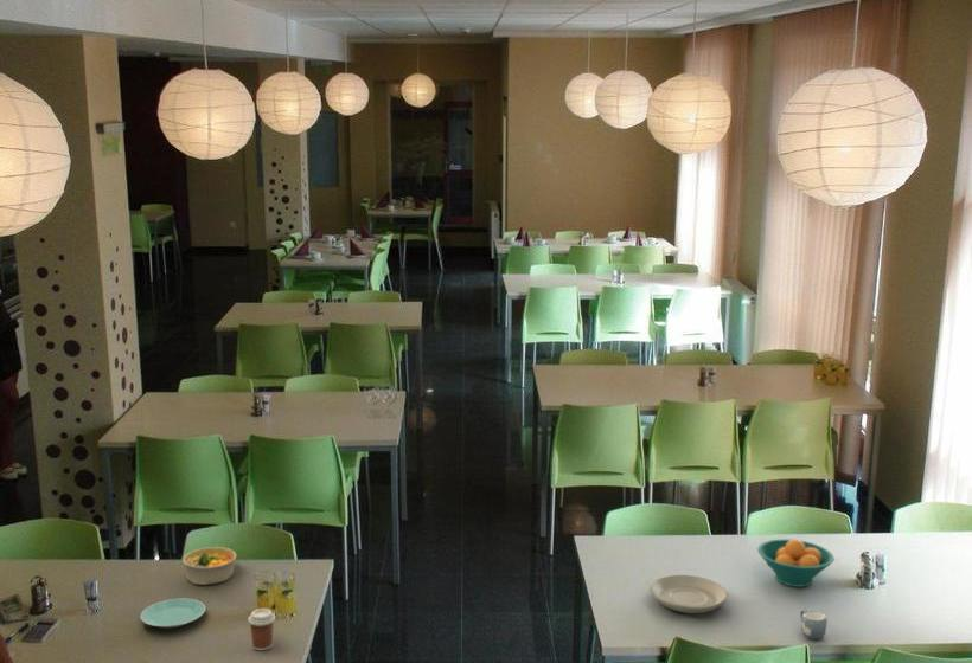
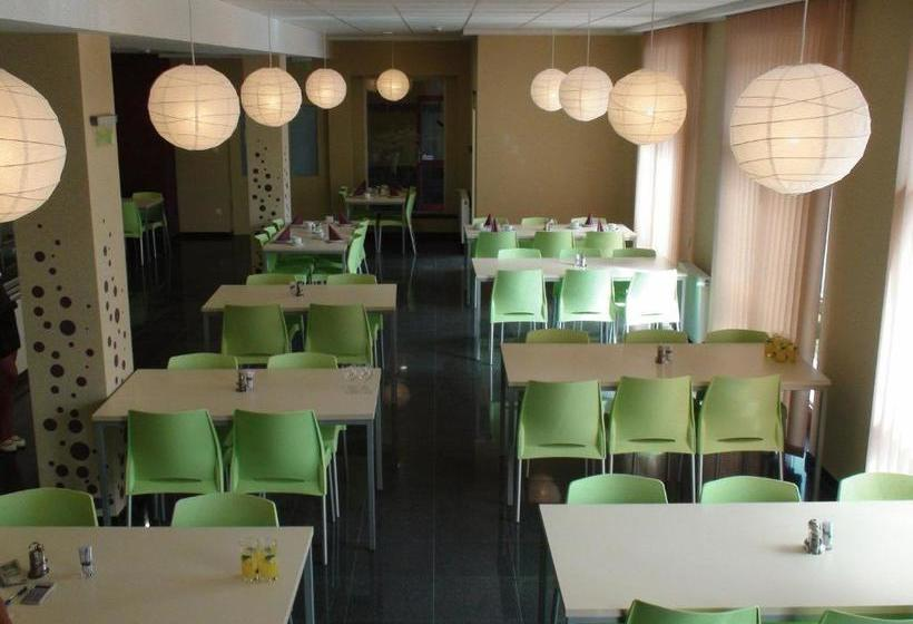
- coffee cup (262, 629)
- fruit bowl (794, 560)
- mug (811, 623)
- bowl (210, 565)
- plate (688, 596)
- plate (173, 614)
